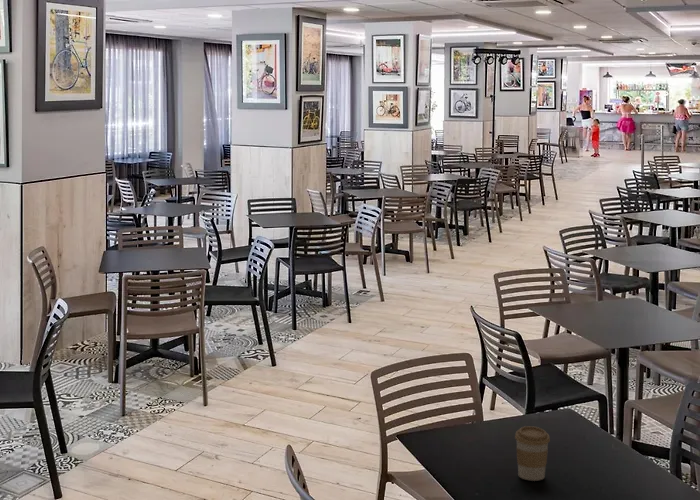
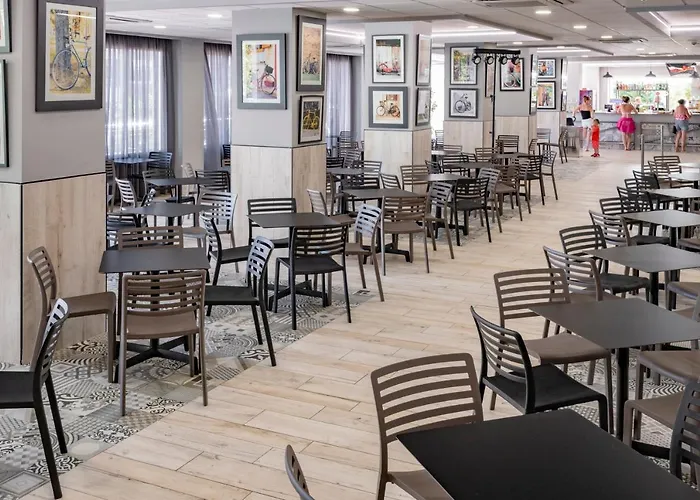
- coffee cup (532, 452)
